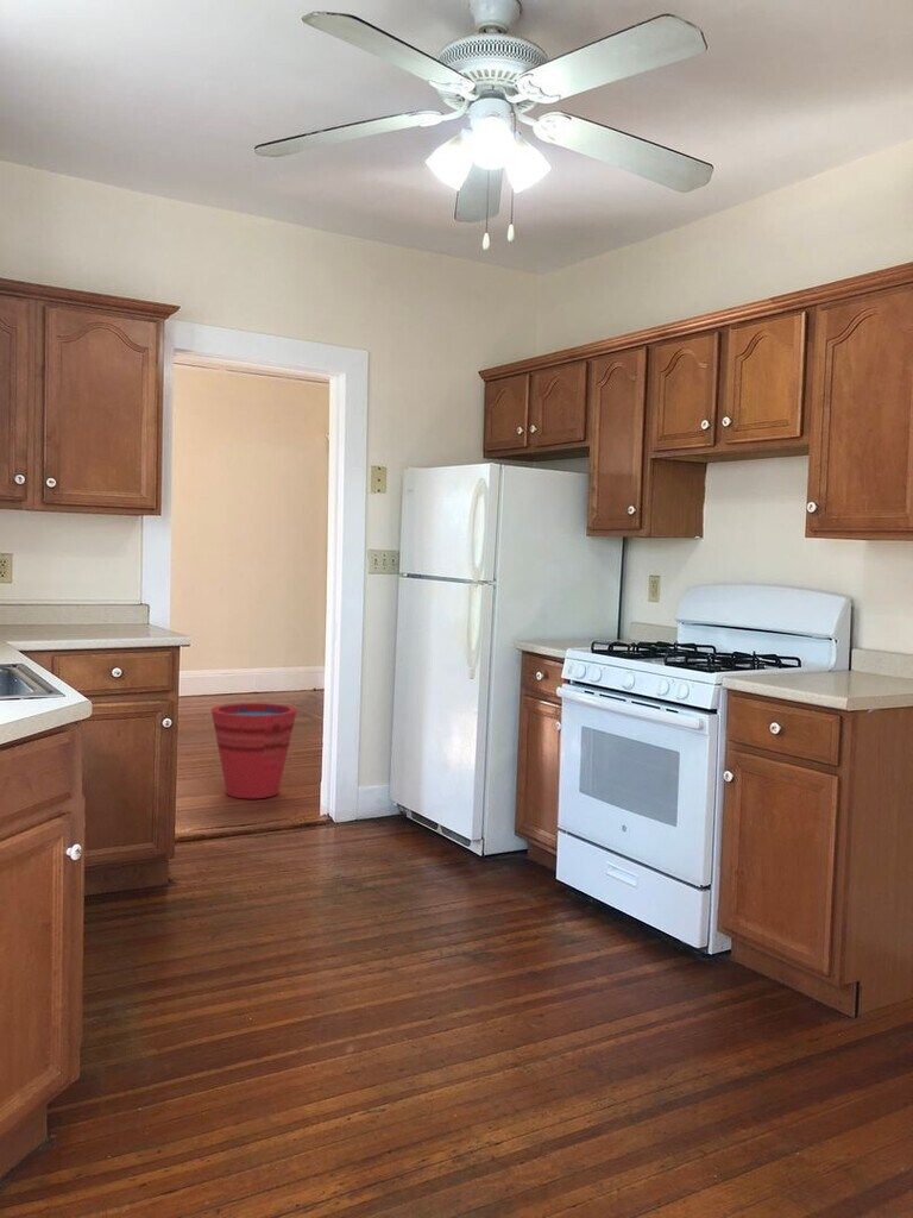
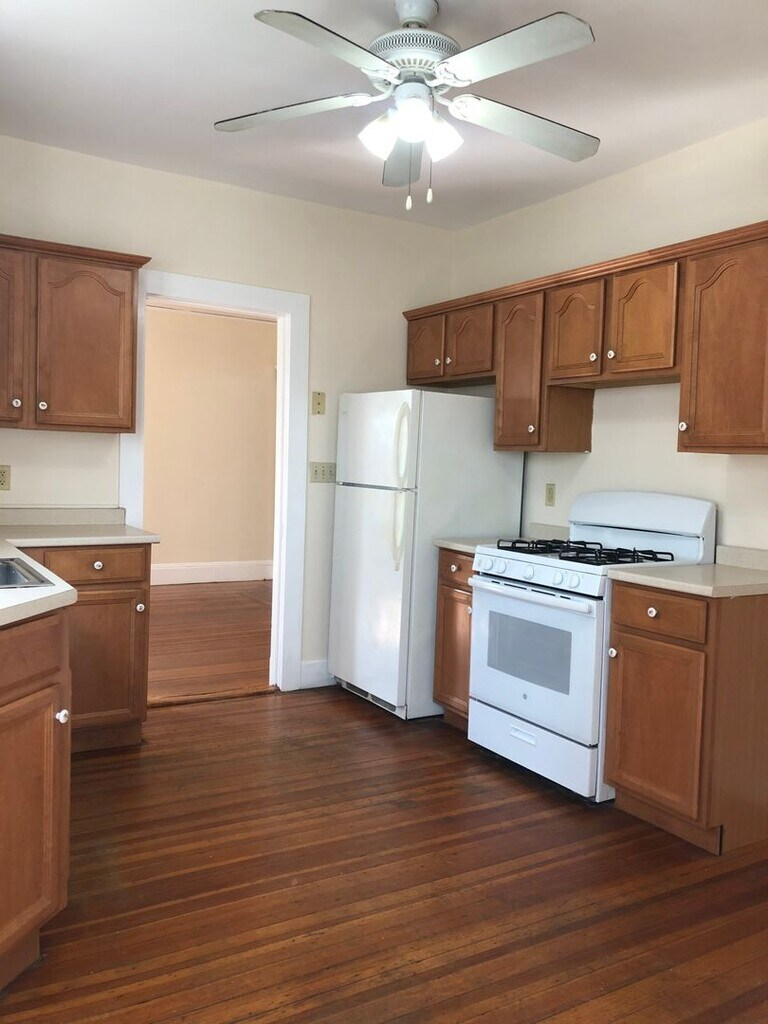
- bucket (253, 751)
